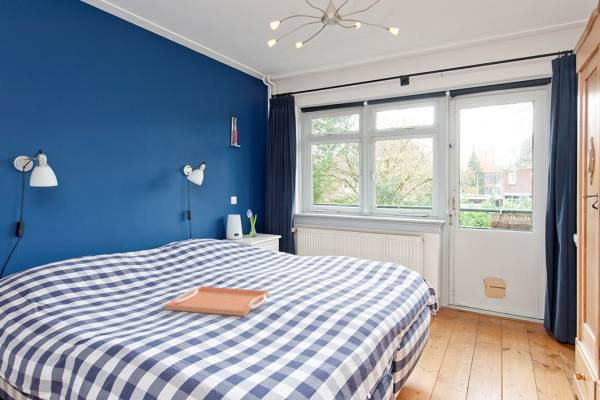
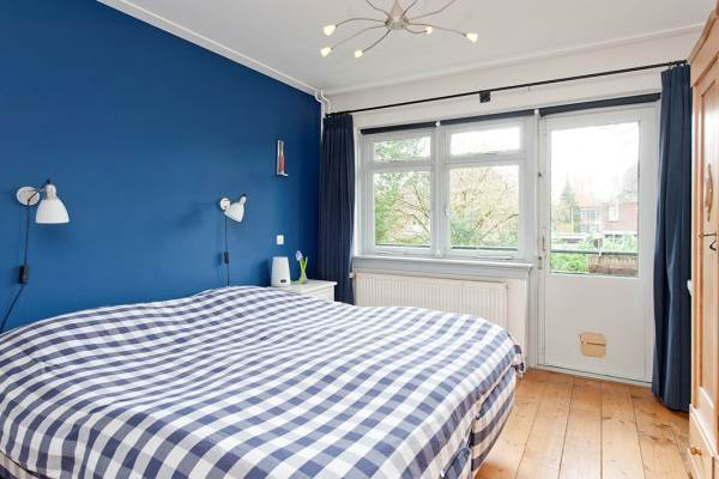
- serving tray (220, 299)
